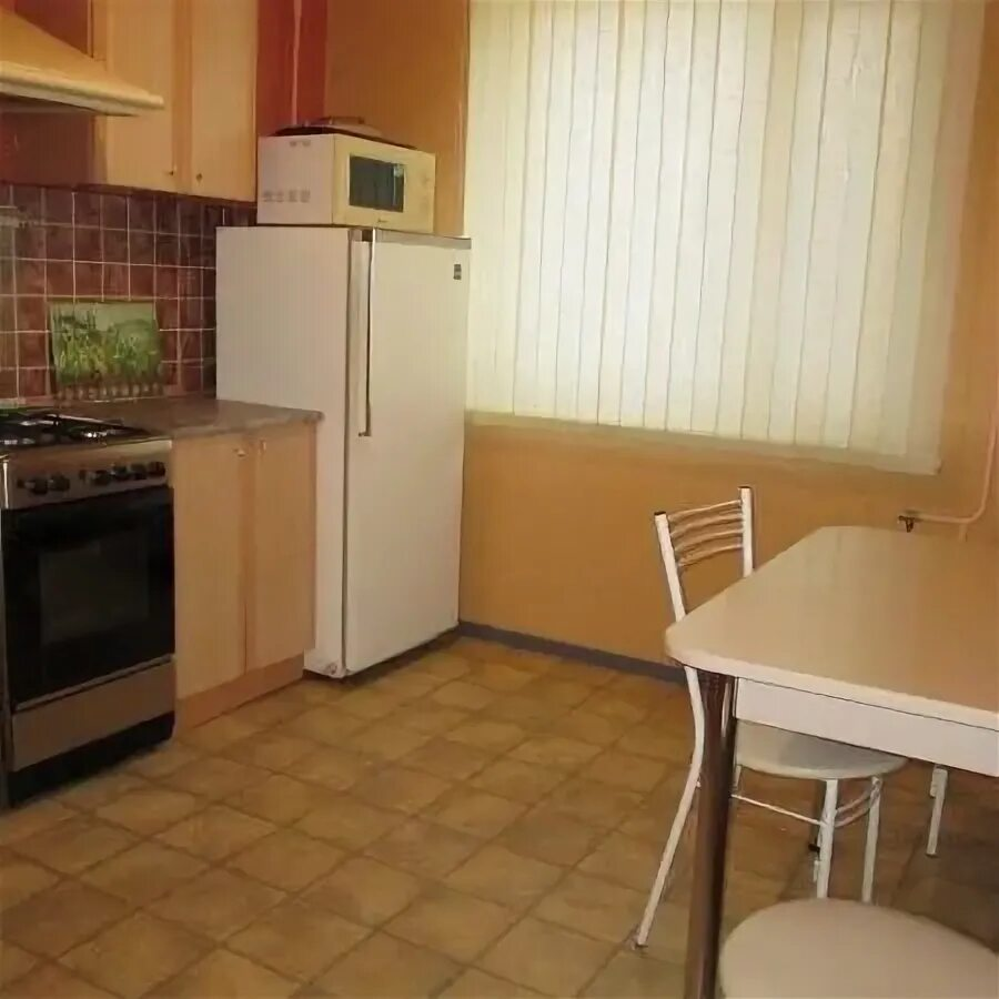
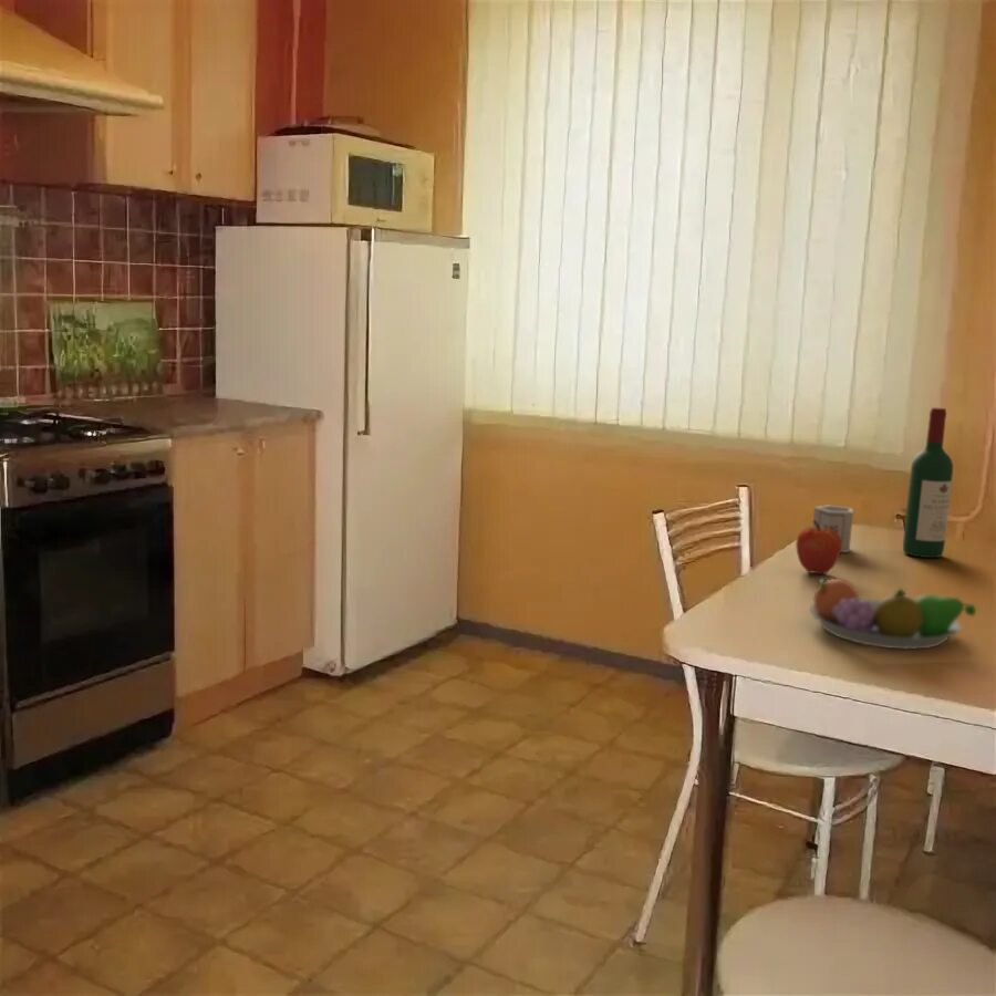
+ fruit bowl (890, 604)
+ cup (834, 528)
+ apple (818, 546)
+ wine bottle (930, 481)
